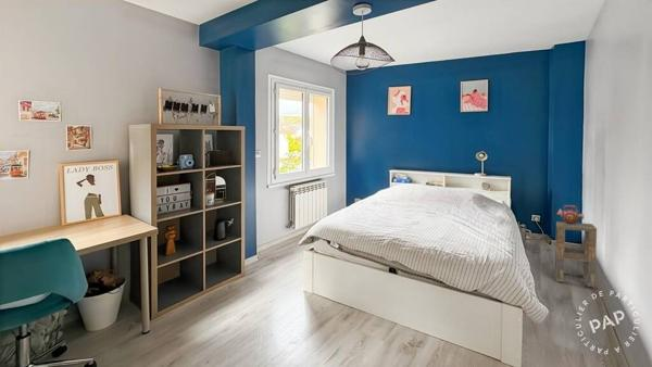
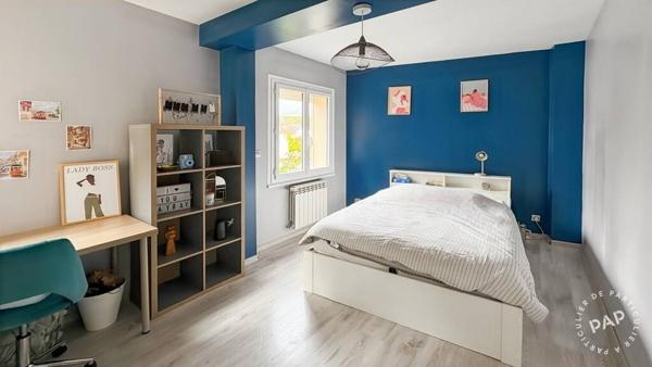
- side table (574, 252)
- backpack (569, 214)
